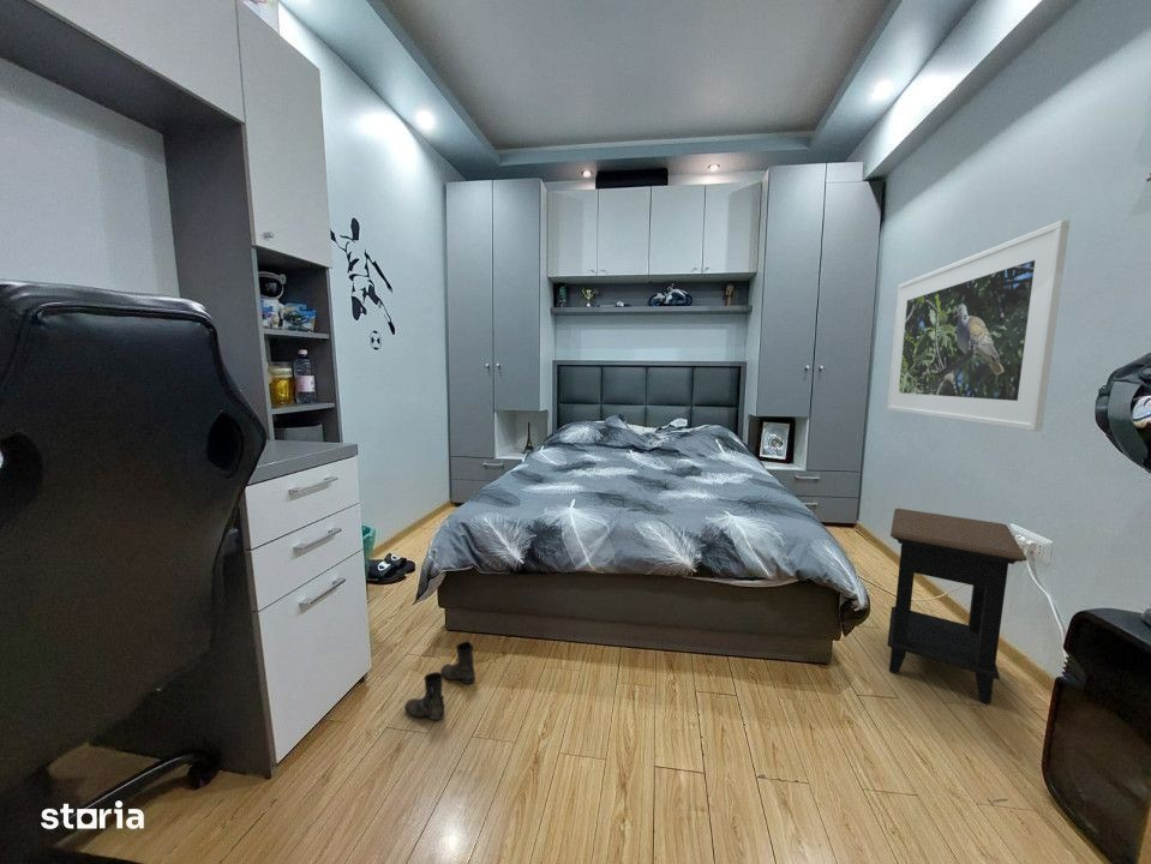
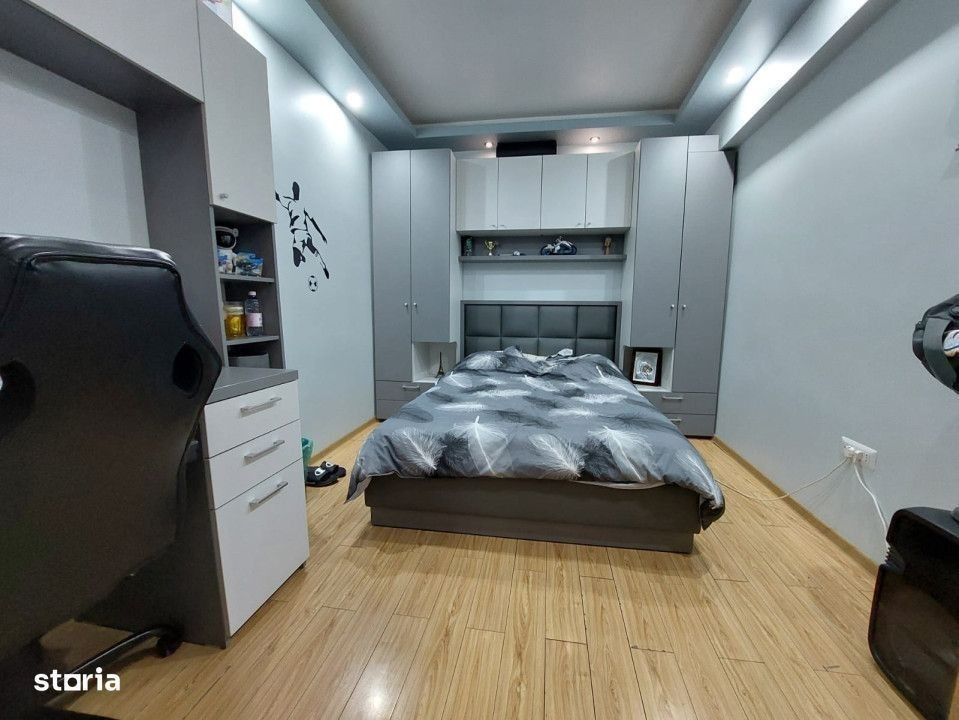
- boots (440, 676)
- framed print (953, 341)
- side table (948, 580)
